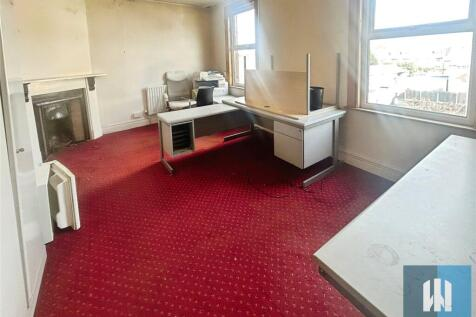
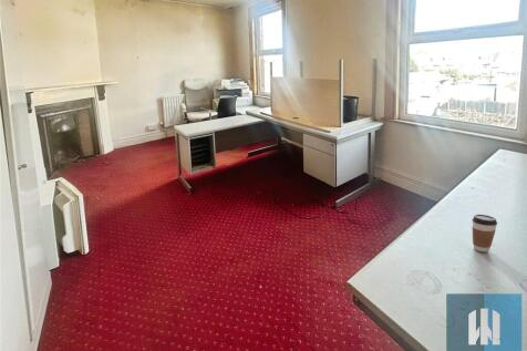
+ coffee cup (483, 233)
